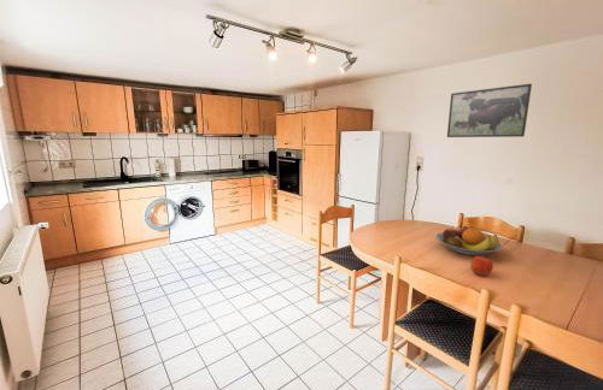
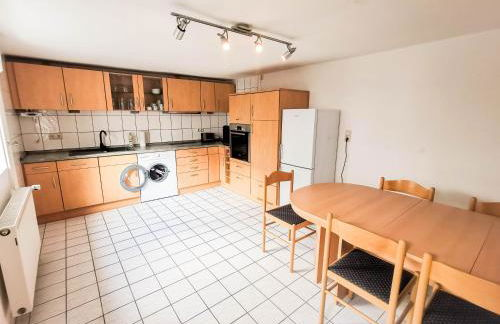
- fruit bowl (467, 237)
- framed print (485, 113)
- apple (481, 264)
